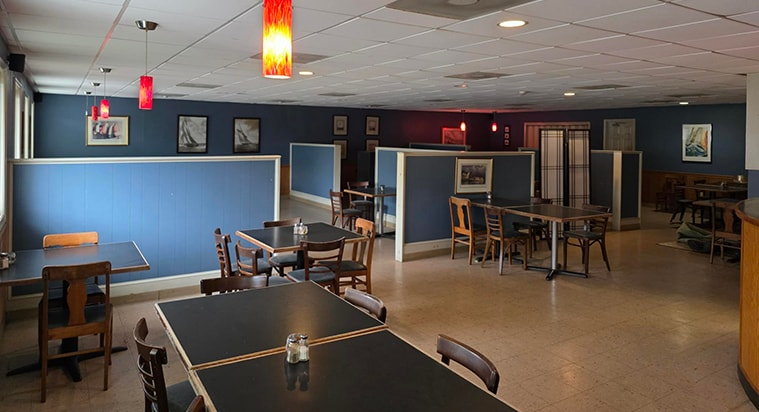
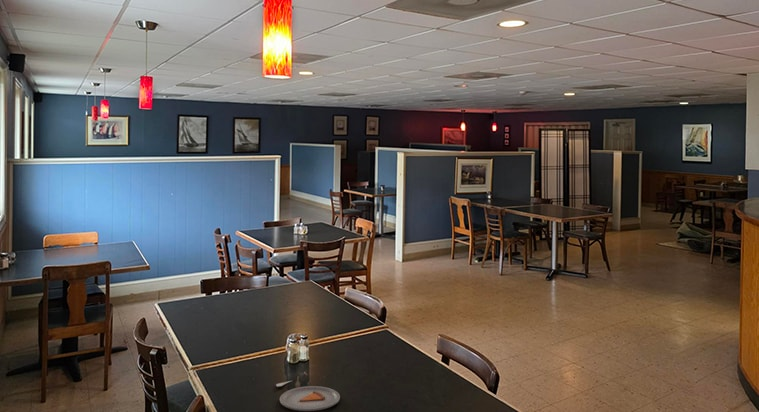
+ dinner plate (304, 393)
